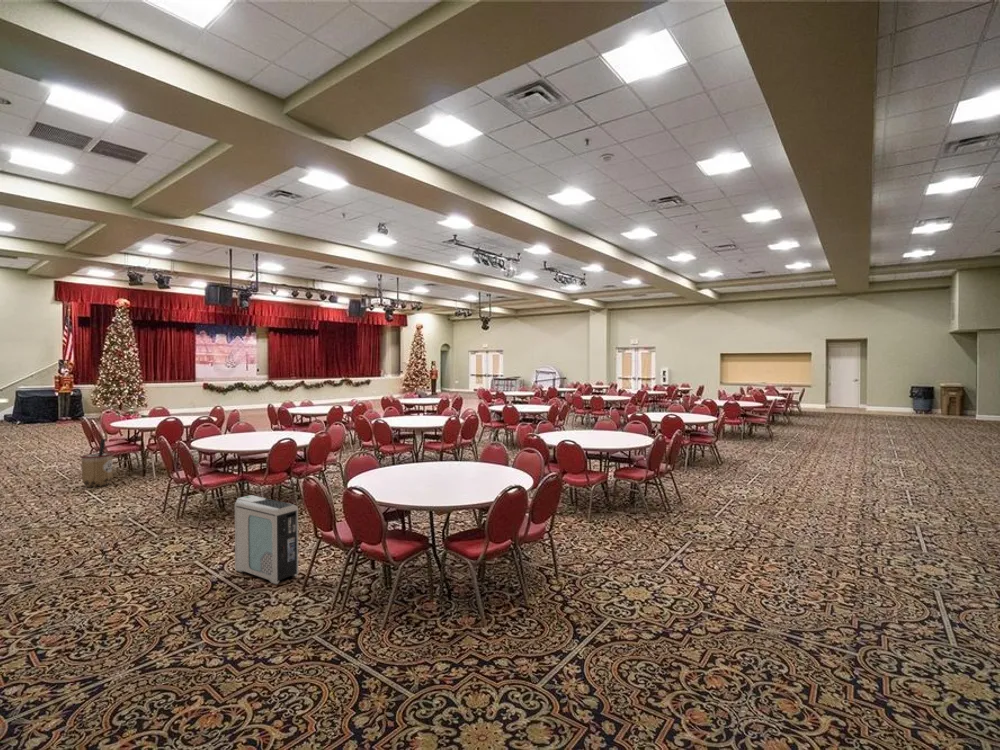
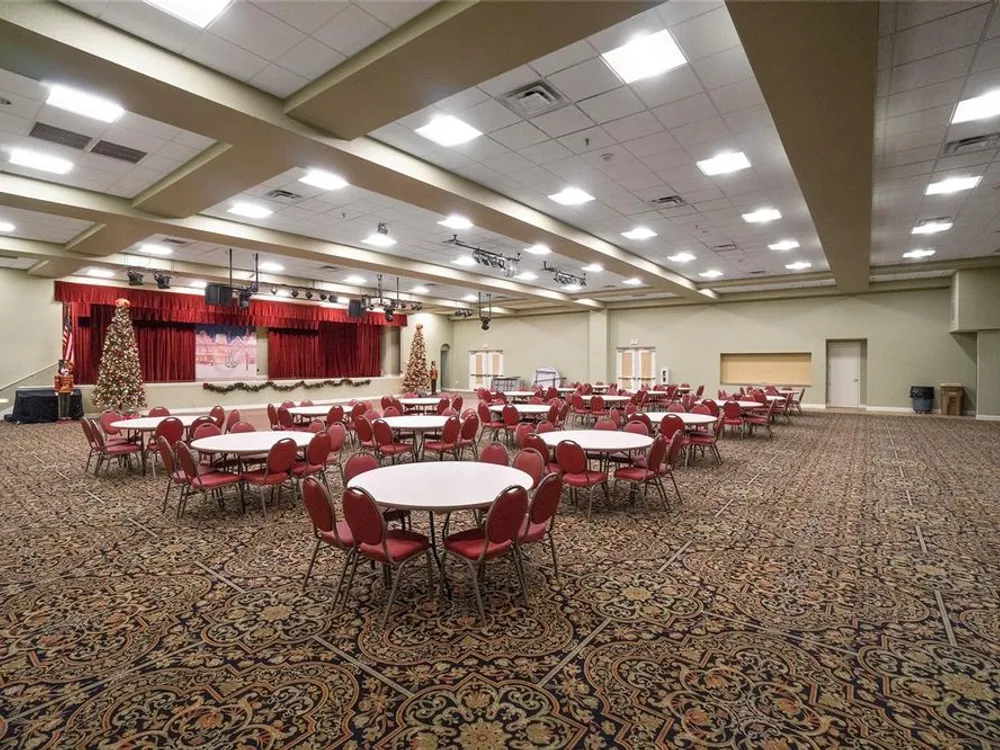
- air purifier (266, 537)
- trash can (97, 462)
